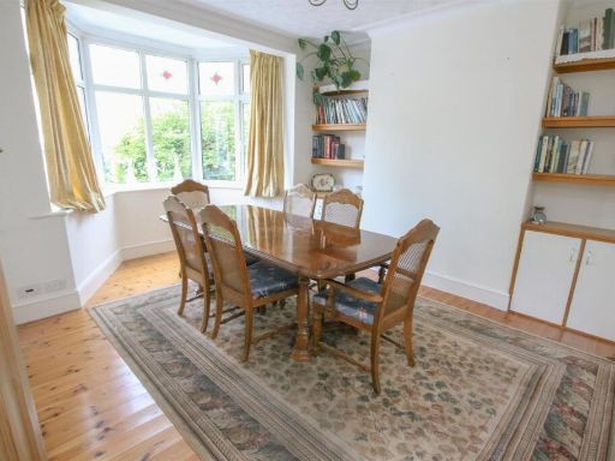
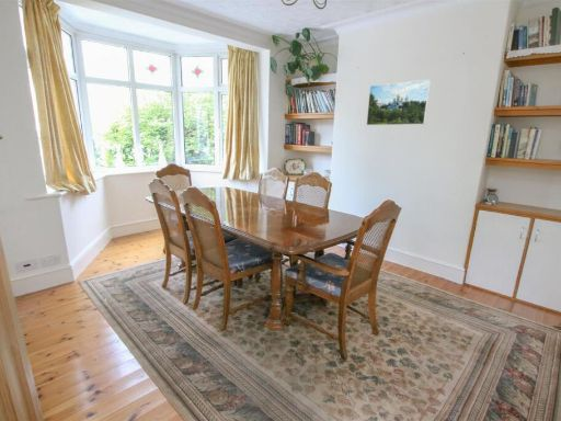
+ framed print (396, 104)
